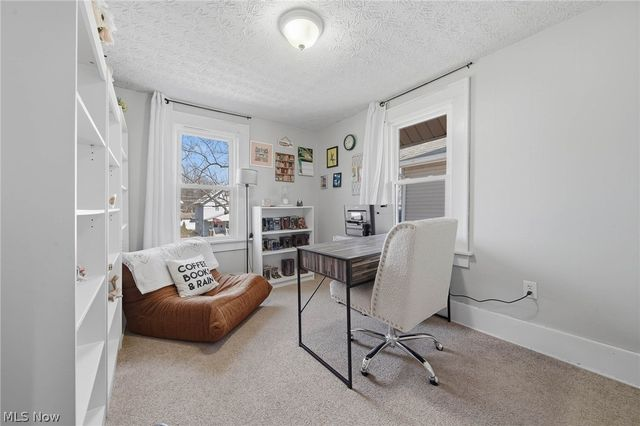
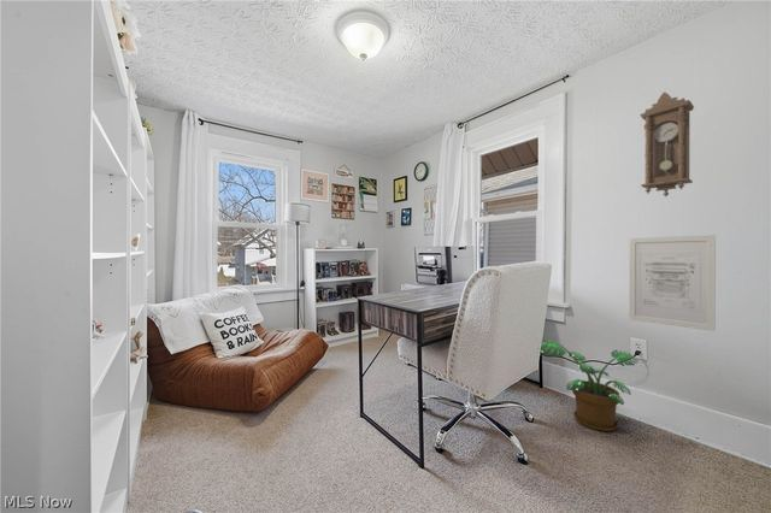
+ wall art (669, 281)
+ potted plant (584, 381)
+ pendulum clock (666, 146)
